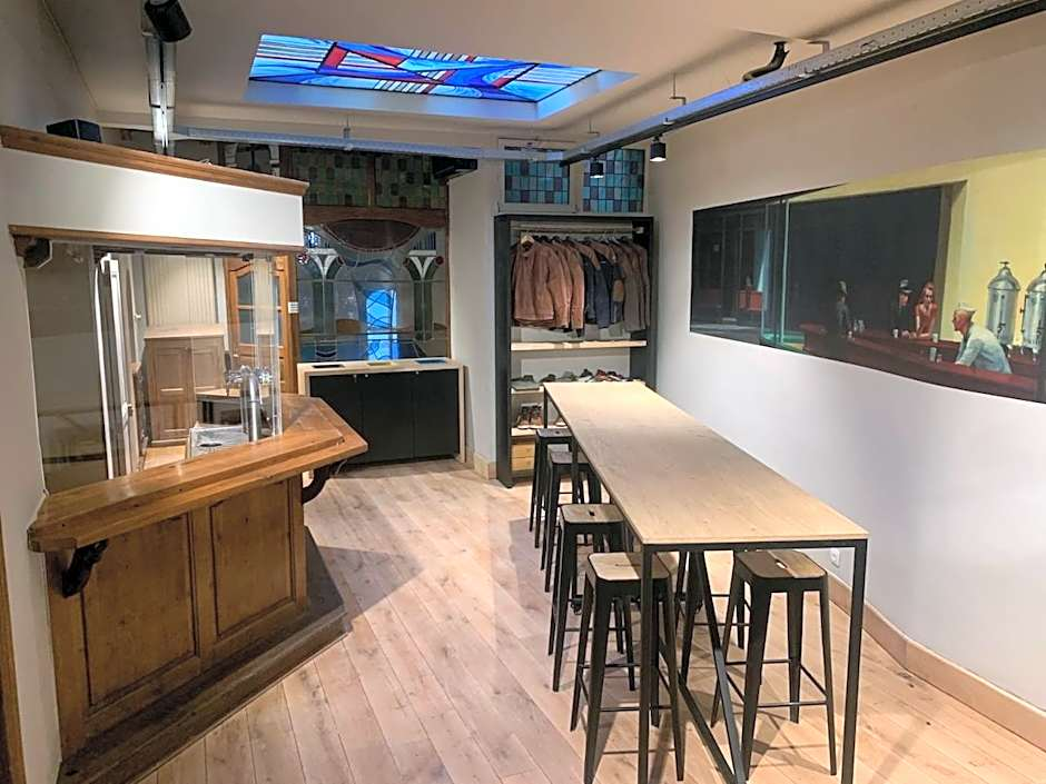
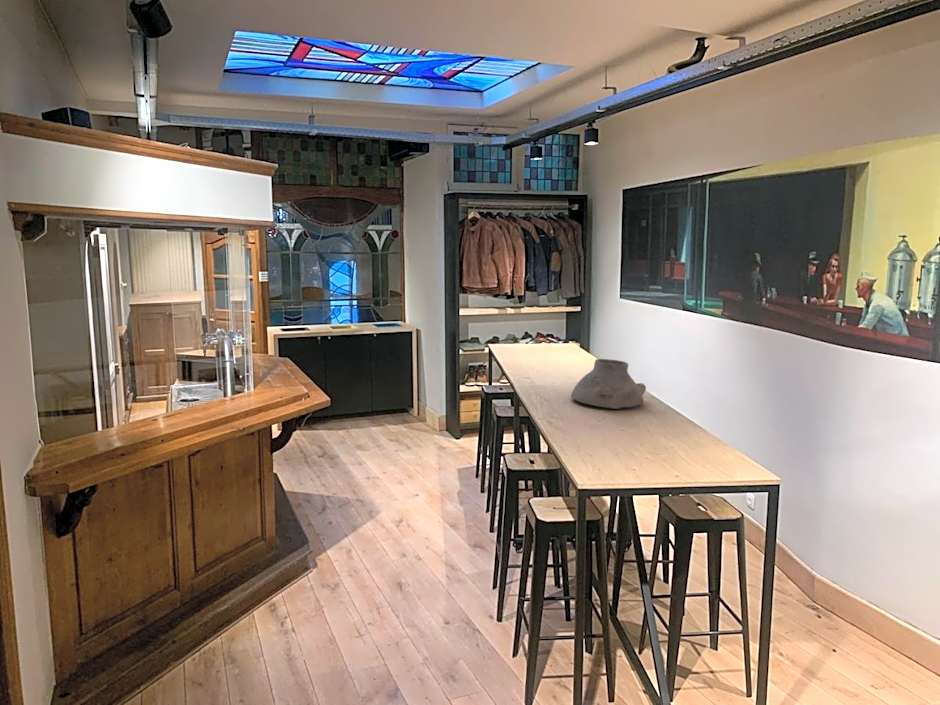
+ vase (607, 381)
